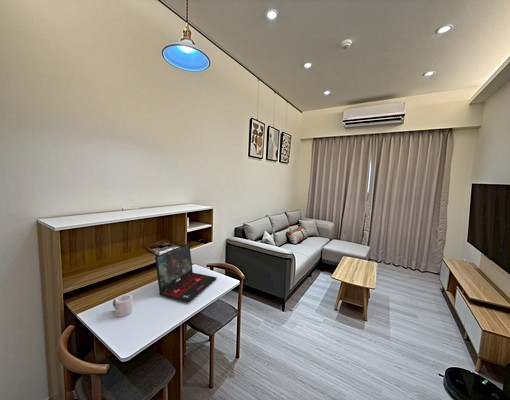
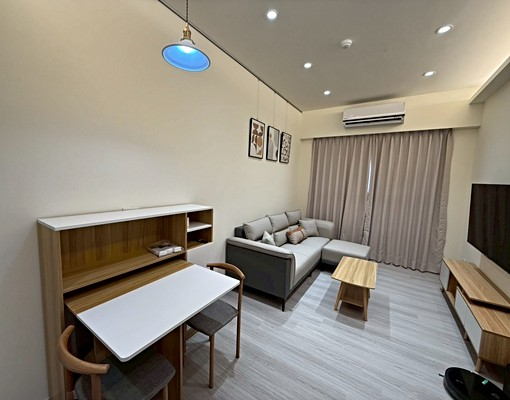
- mug (121, 304)
- laptop (188, 268)
